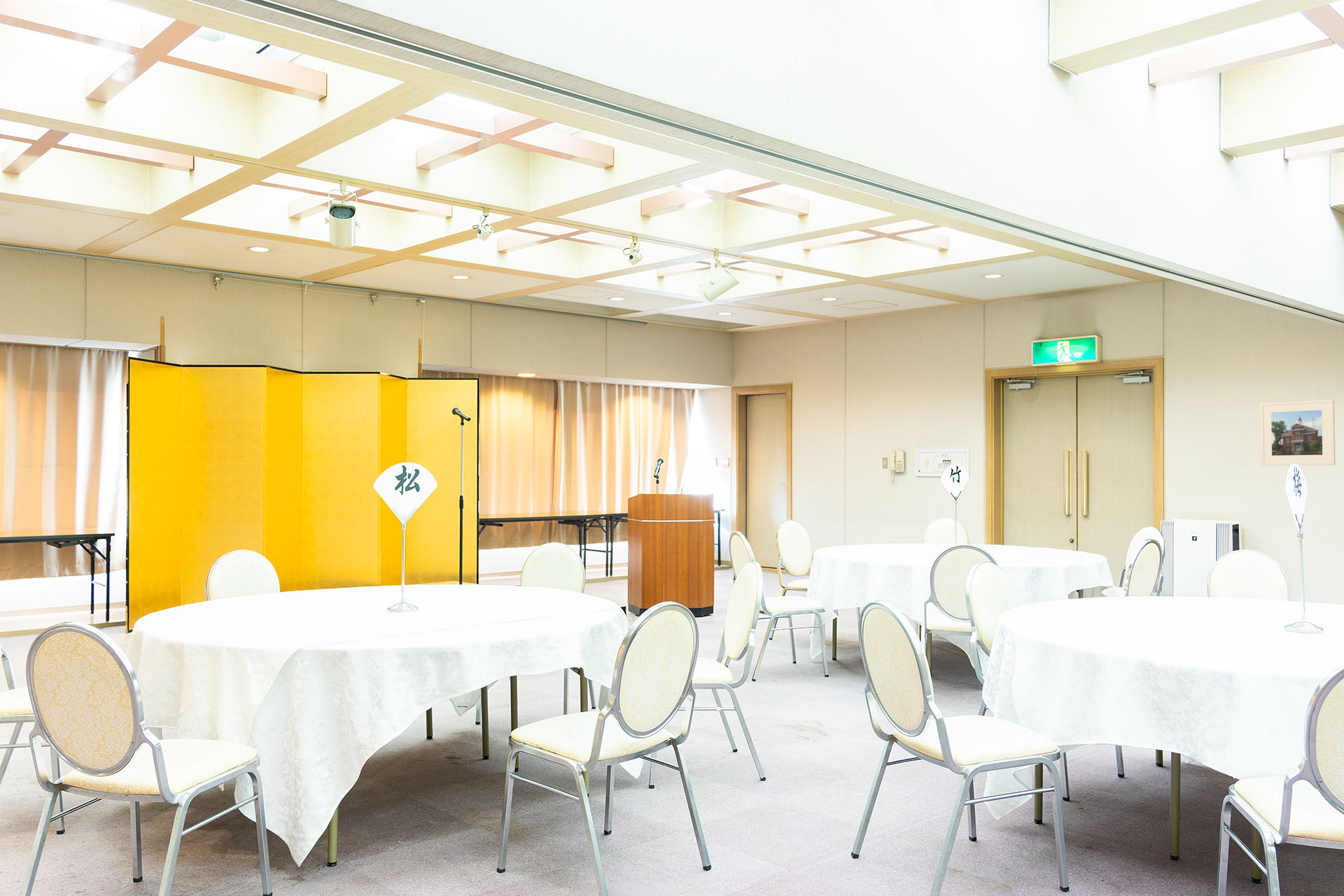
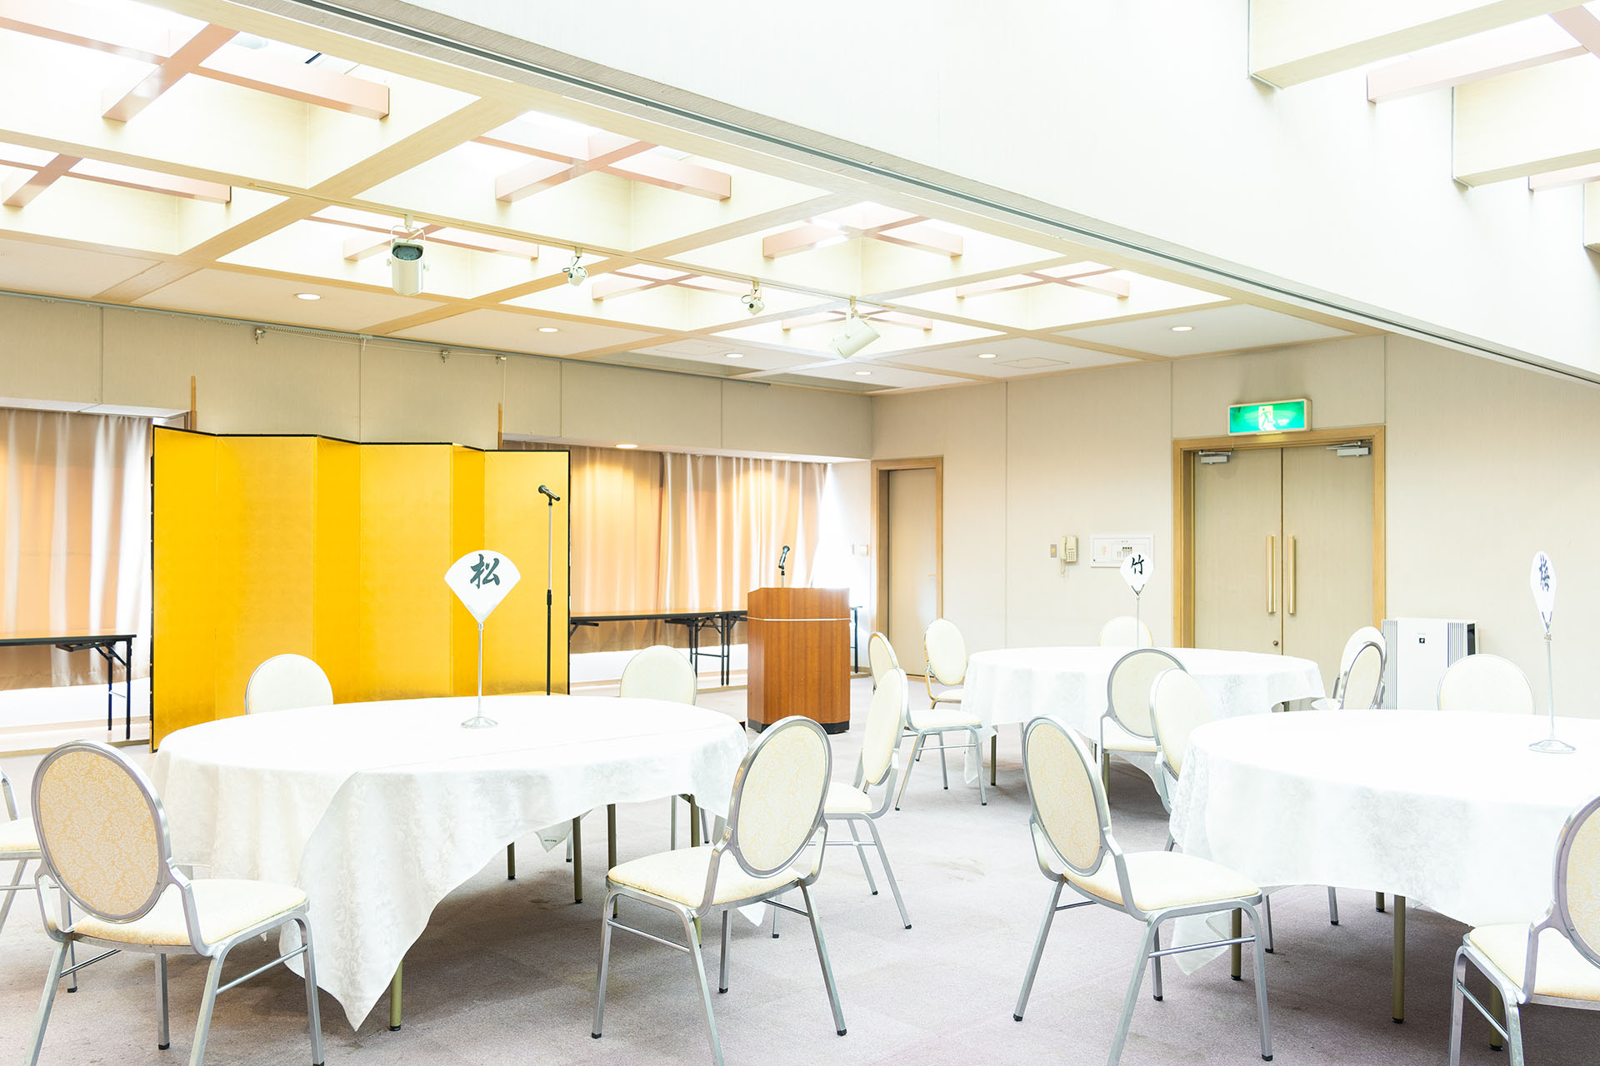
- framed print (1296, 433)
